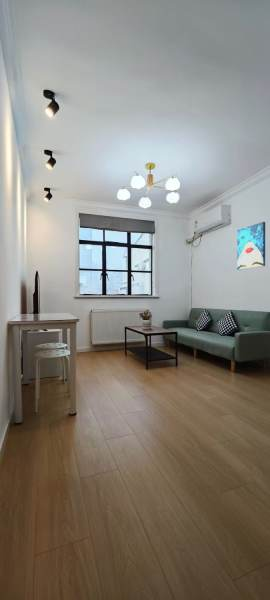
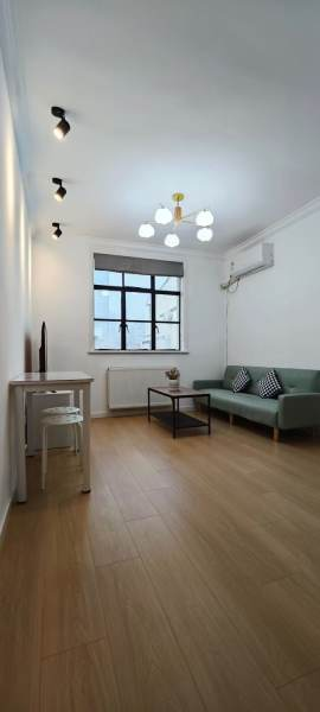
- wall art (250, 247)
